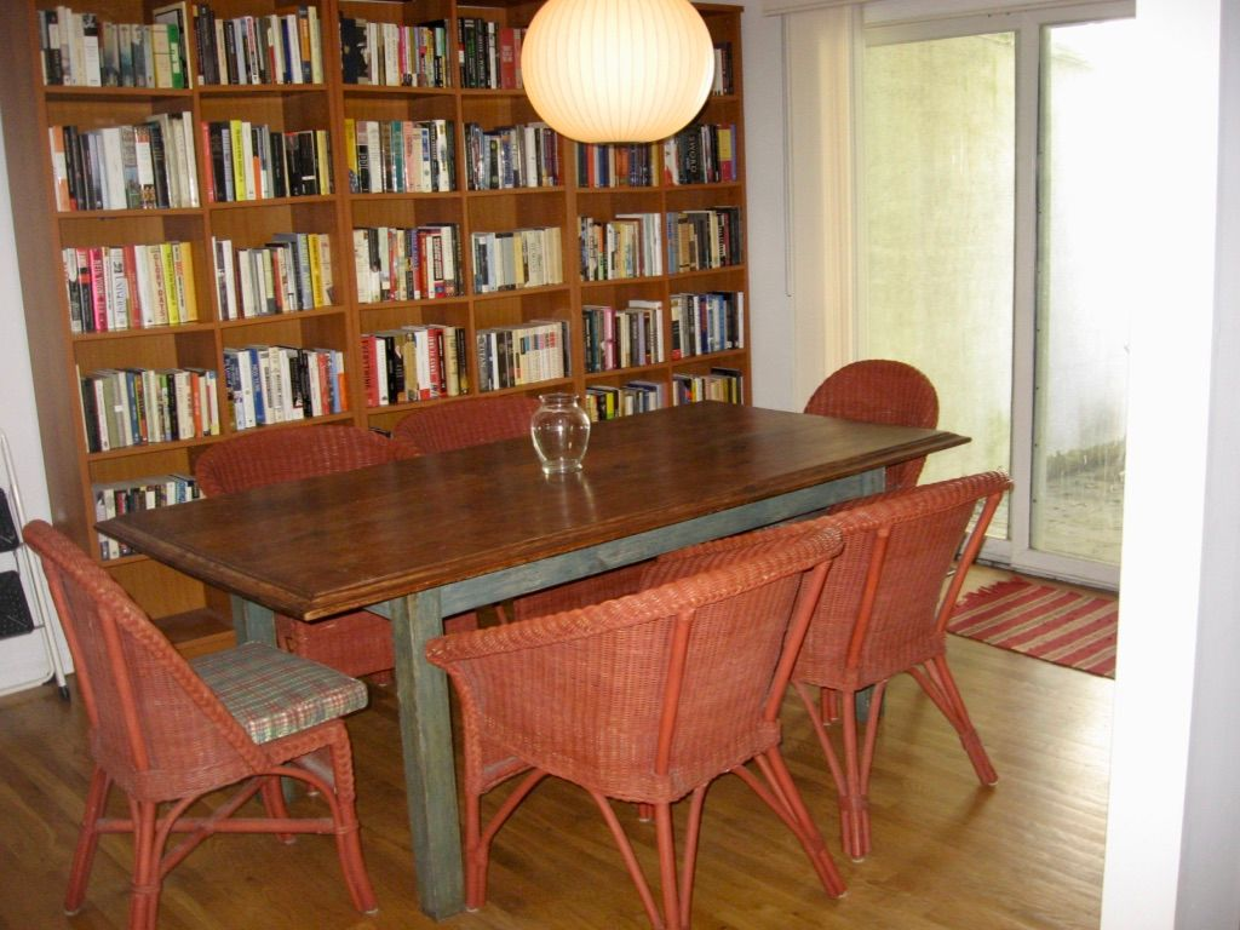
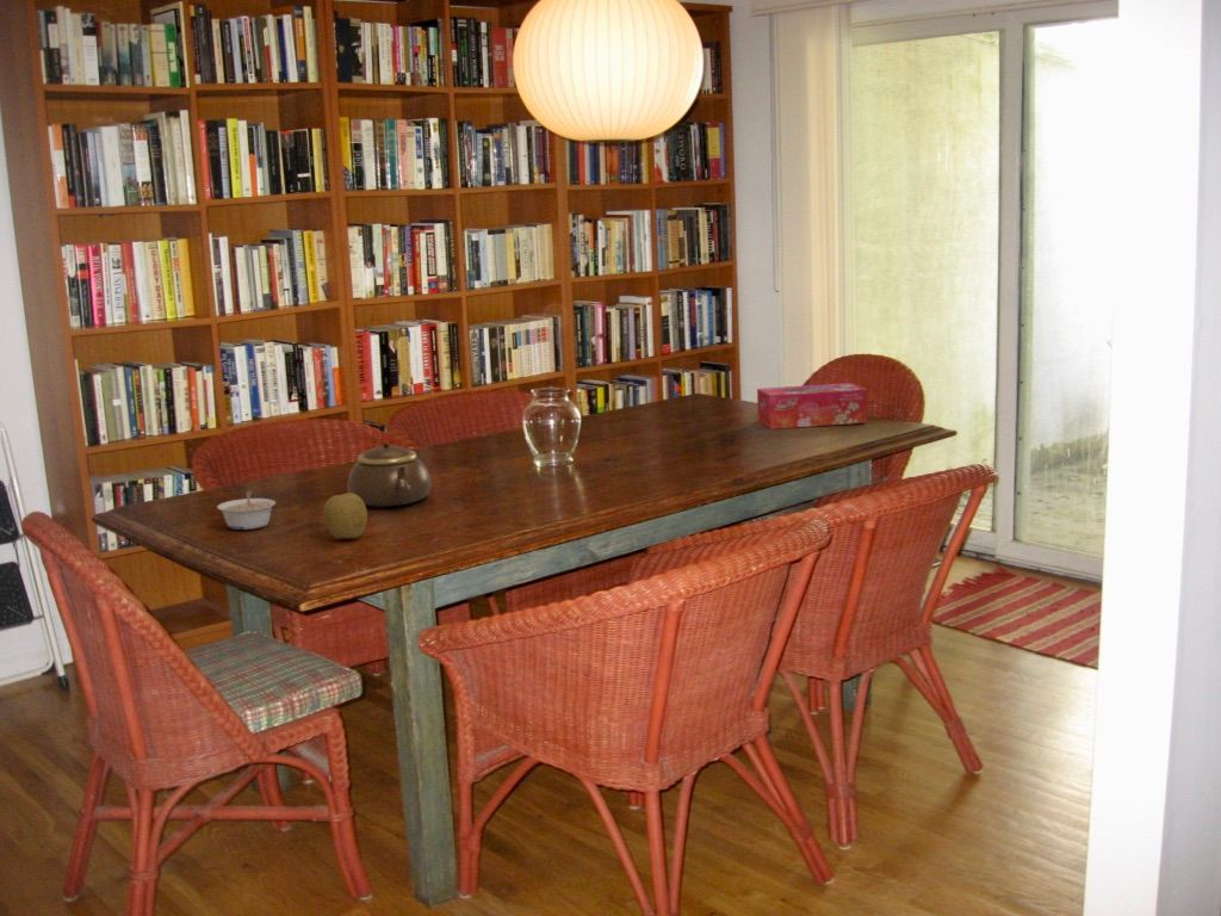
+ teapot (390, 471)
+ tissue box (811, 404)
+ legume (246, 512)
+ fruit (345, 515)
